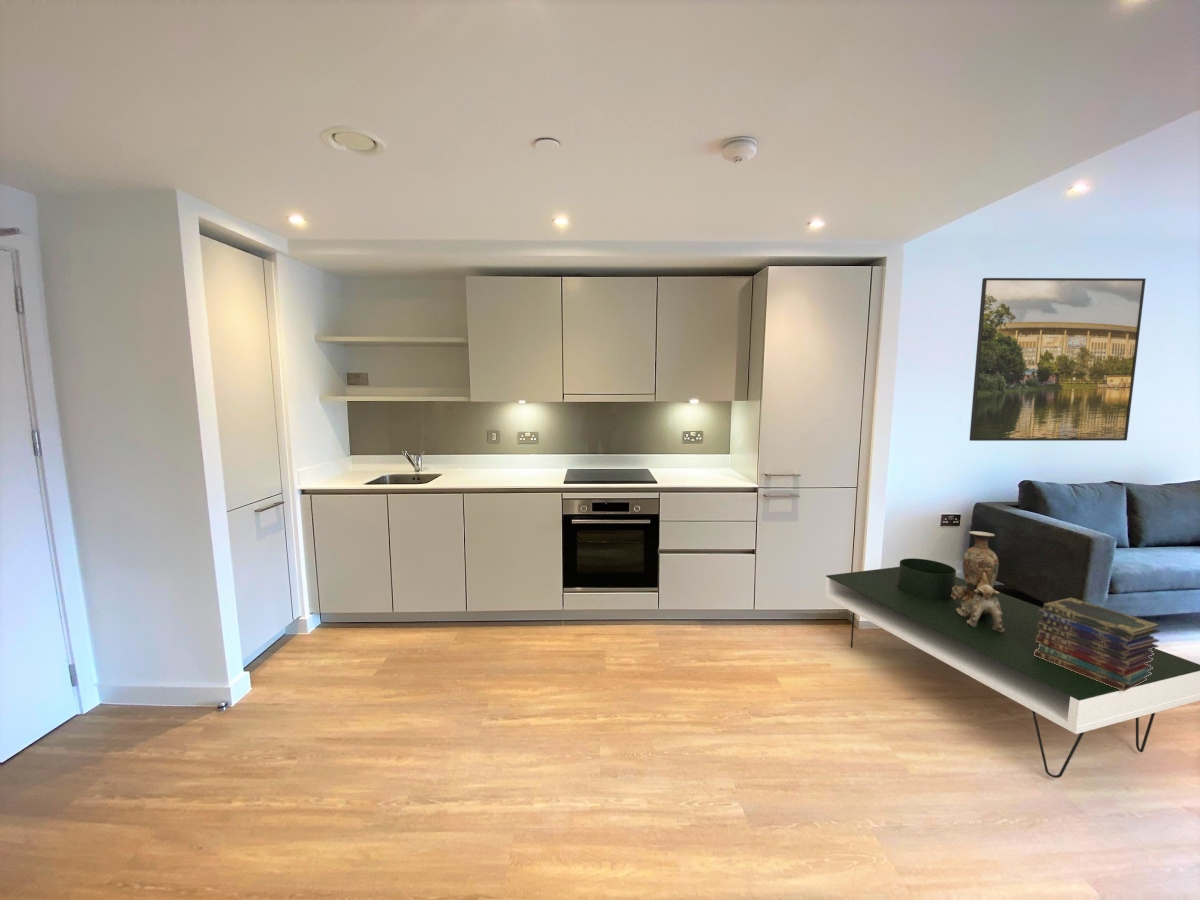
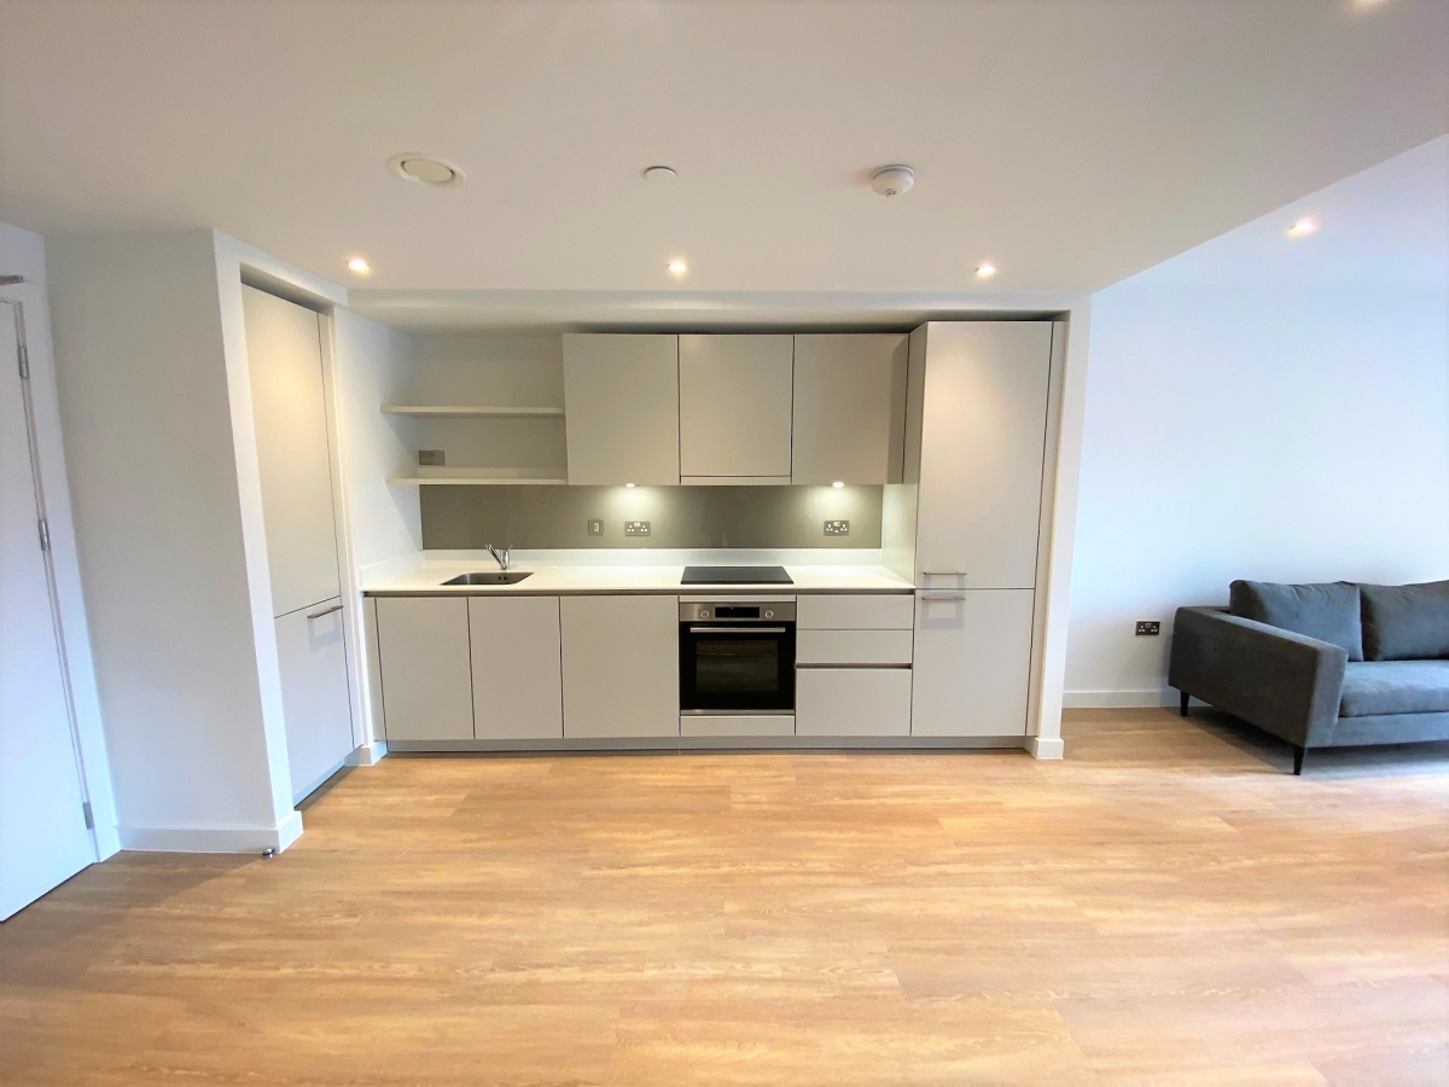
- vase with dog figurine (979, 576)
- coffee table (975, 638)
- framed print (1055, 360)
- book stack (1094, 640)
